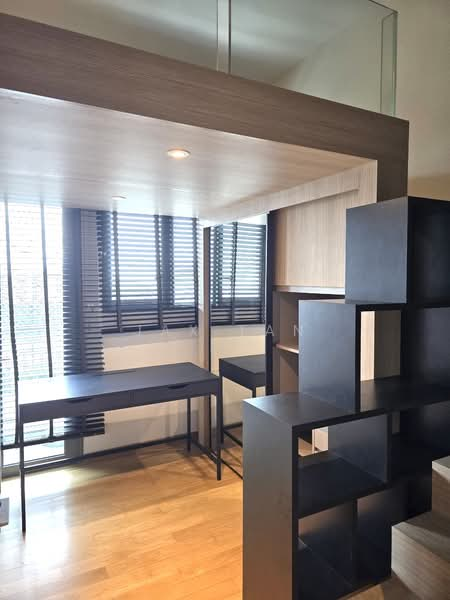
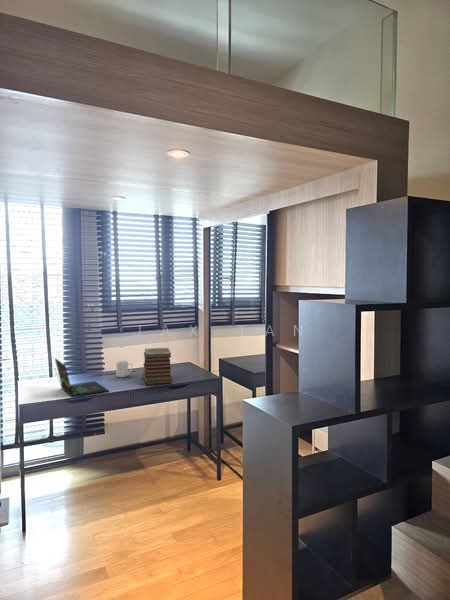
+ book stack (157, 365)
+ mug (124, 369)
+ laptop (80, 383)
